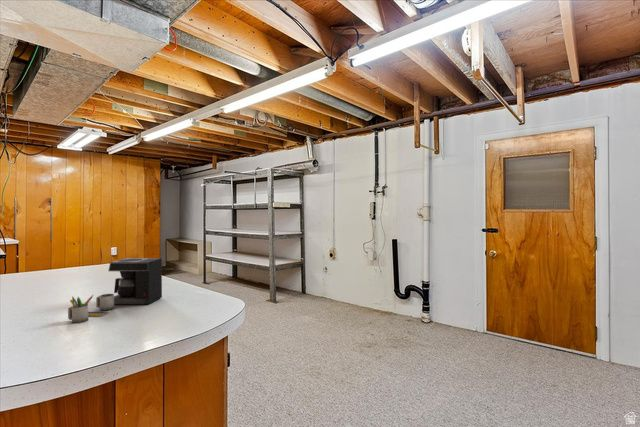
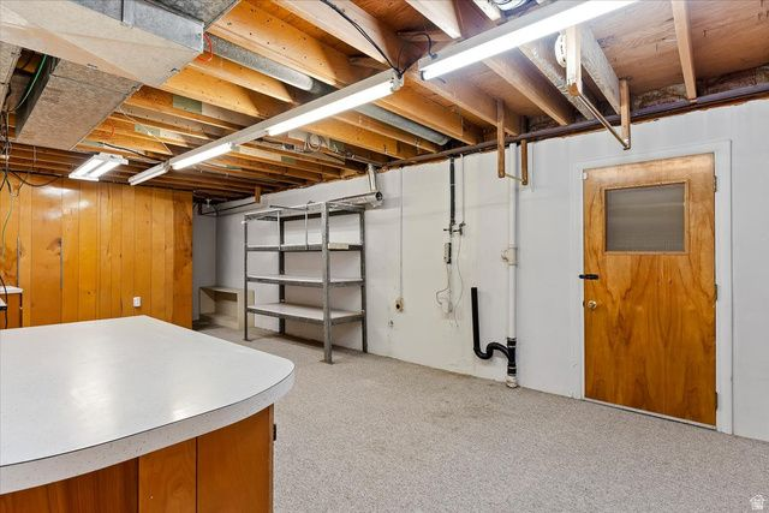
- coffee maker (117, 286)
